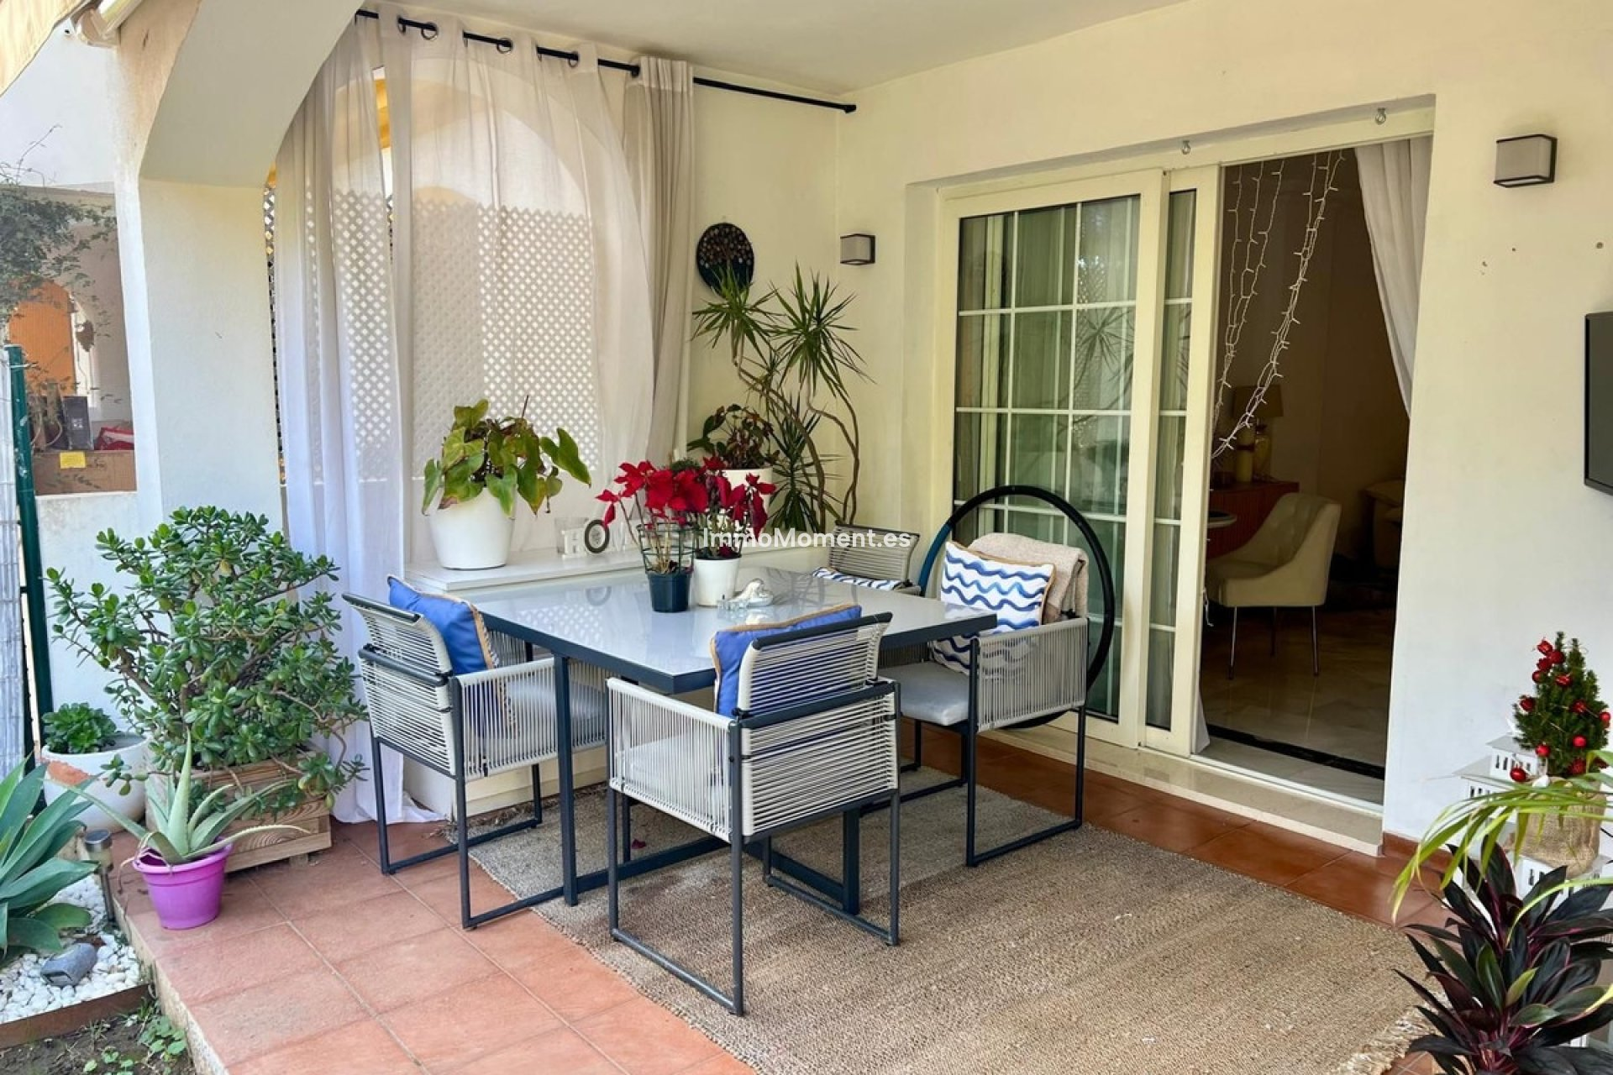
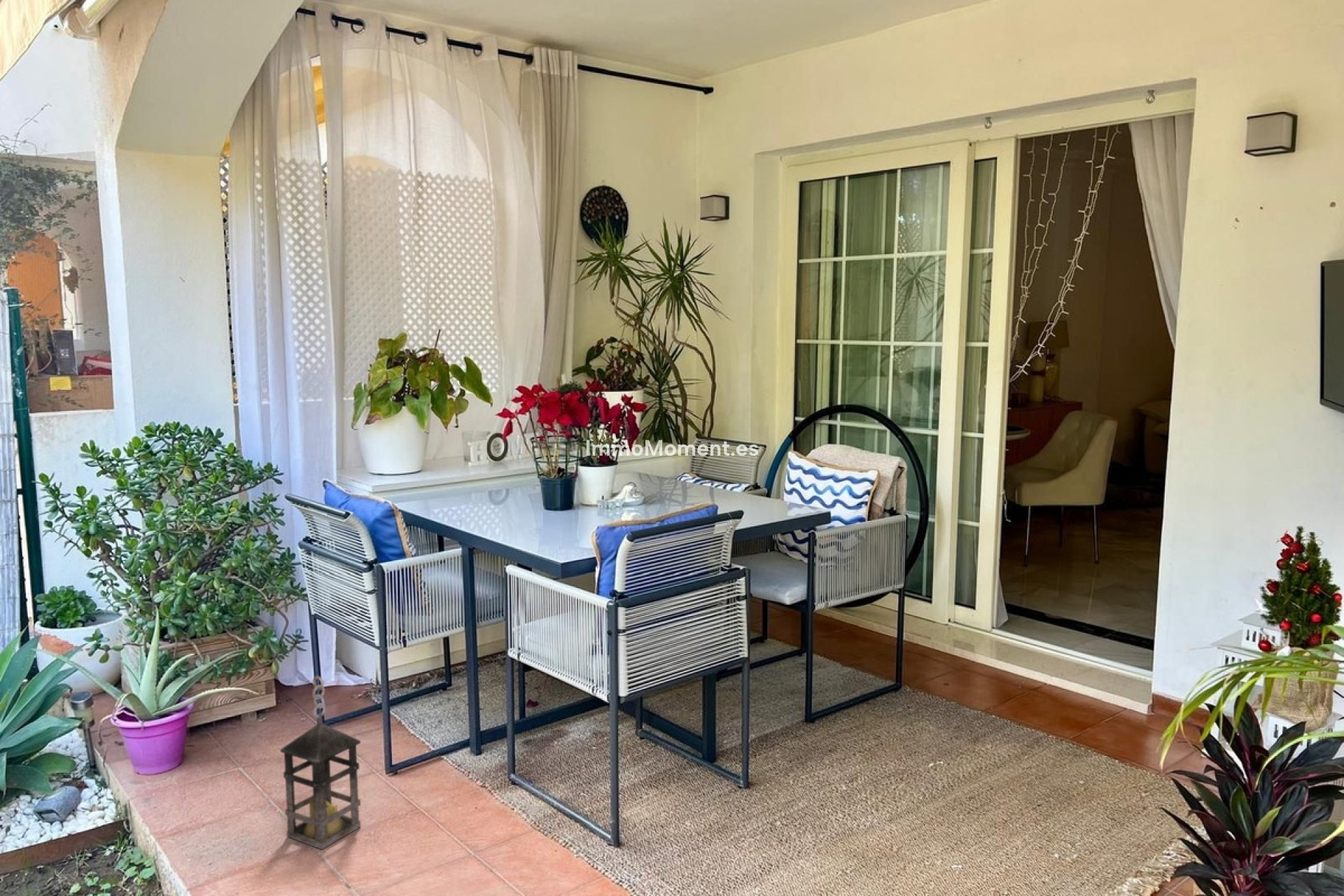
+ lantern (321, 754)
